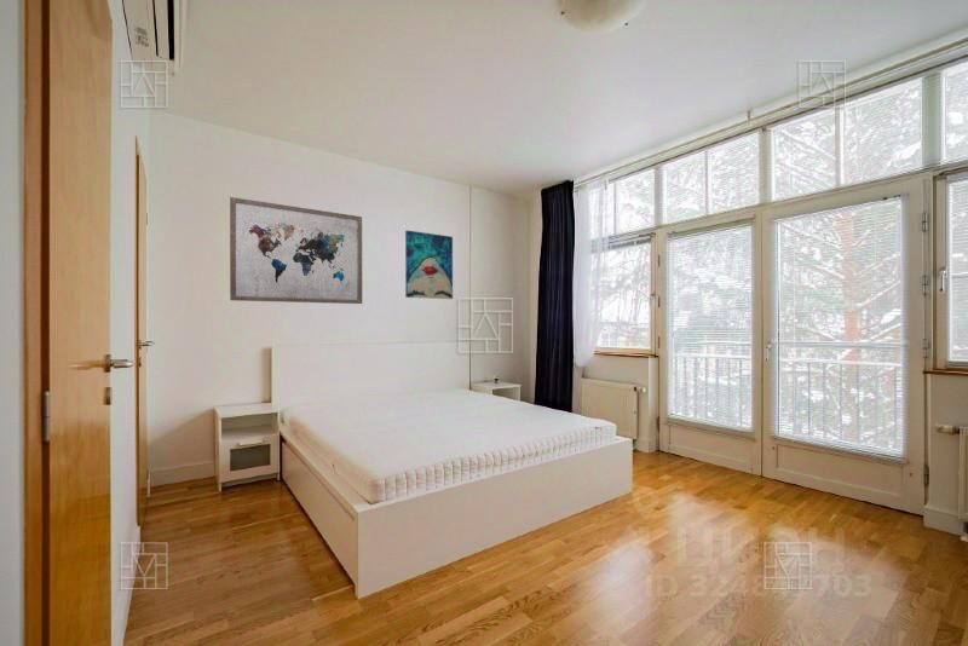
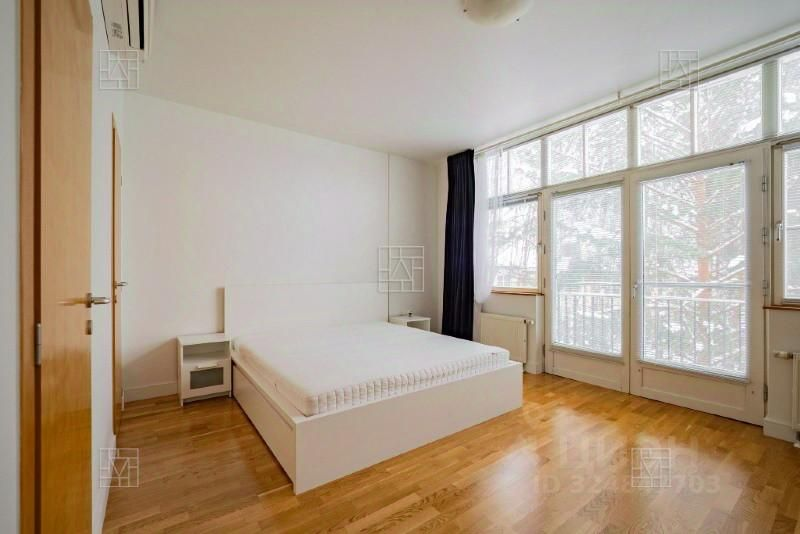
- wall art (430, 265)
- wall art (301, 254)
